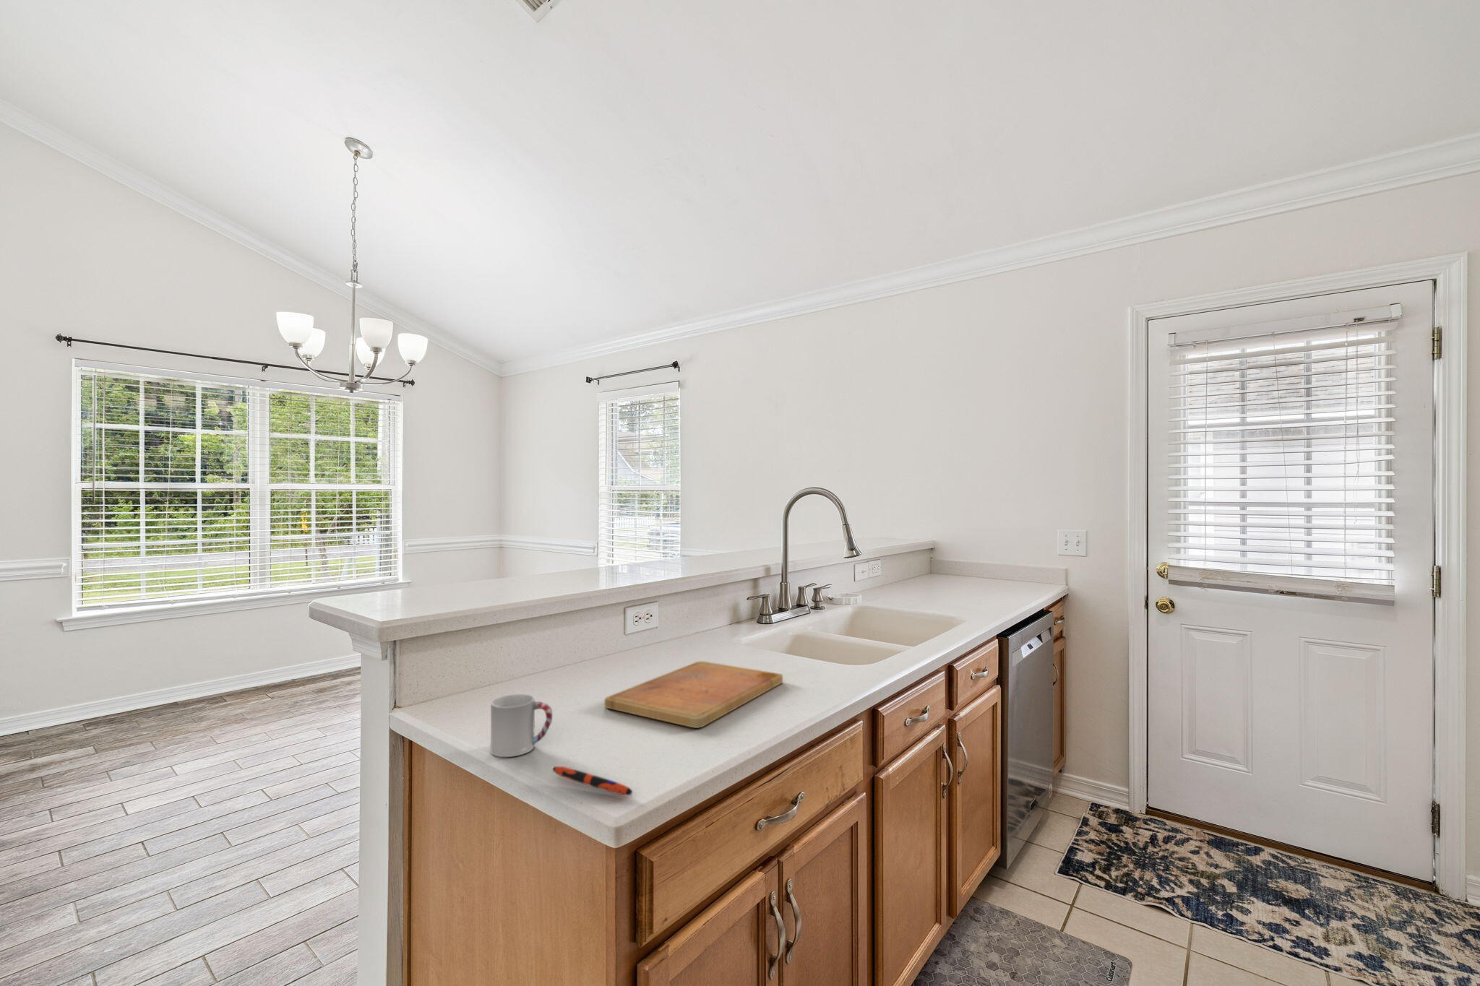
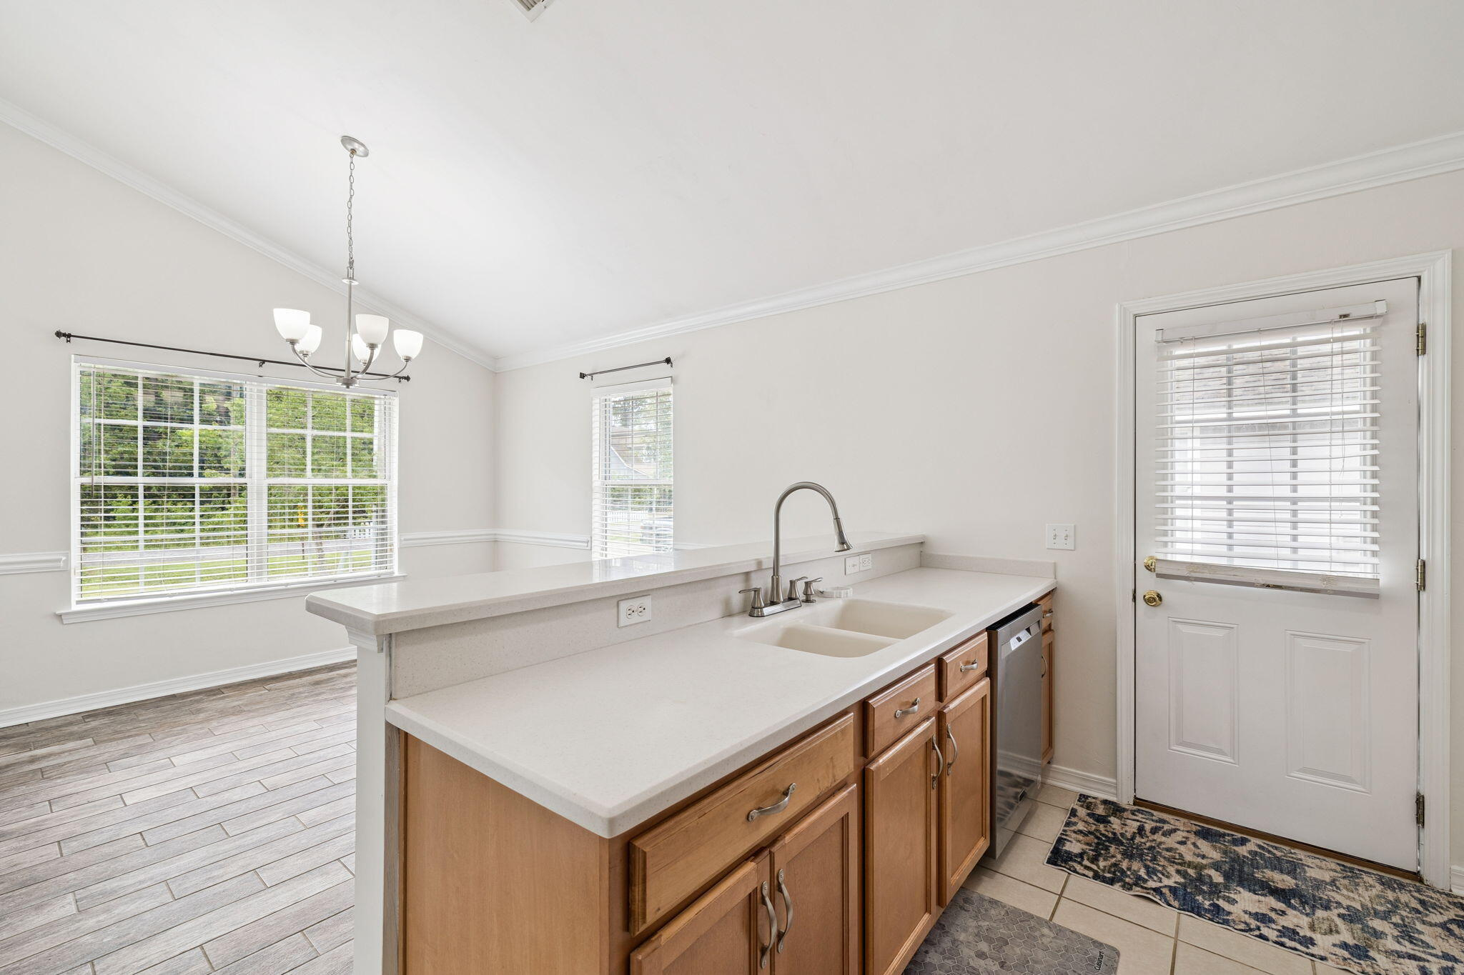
- pen (591, 780)
- cutting board (699, 689)
- cup (522, 724)
